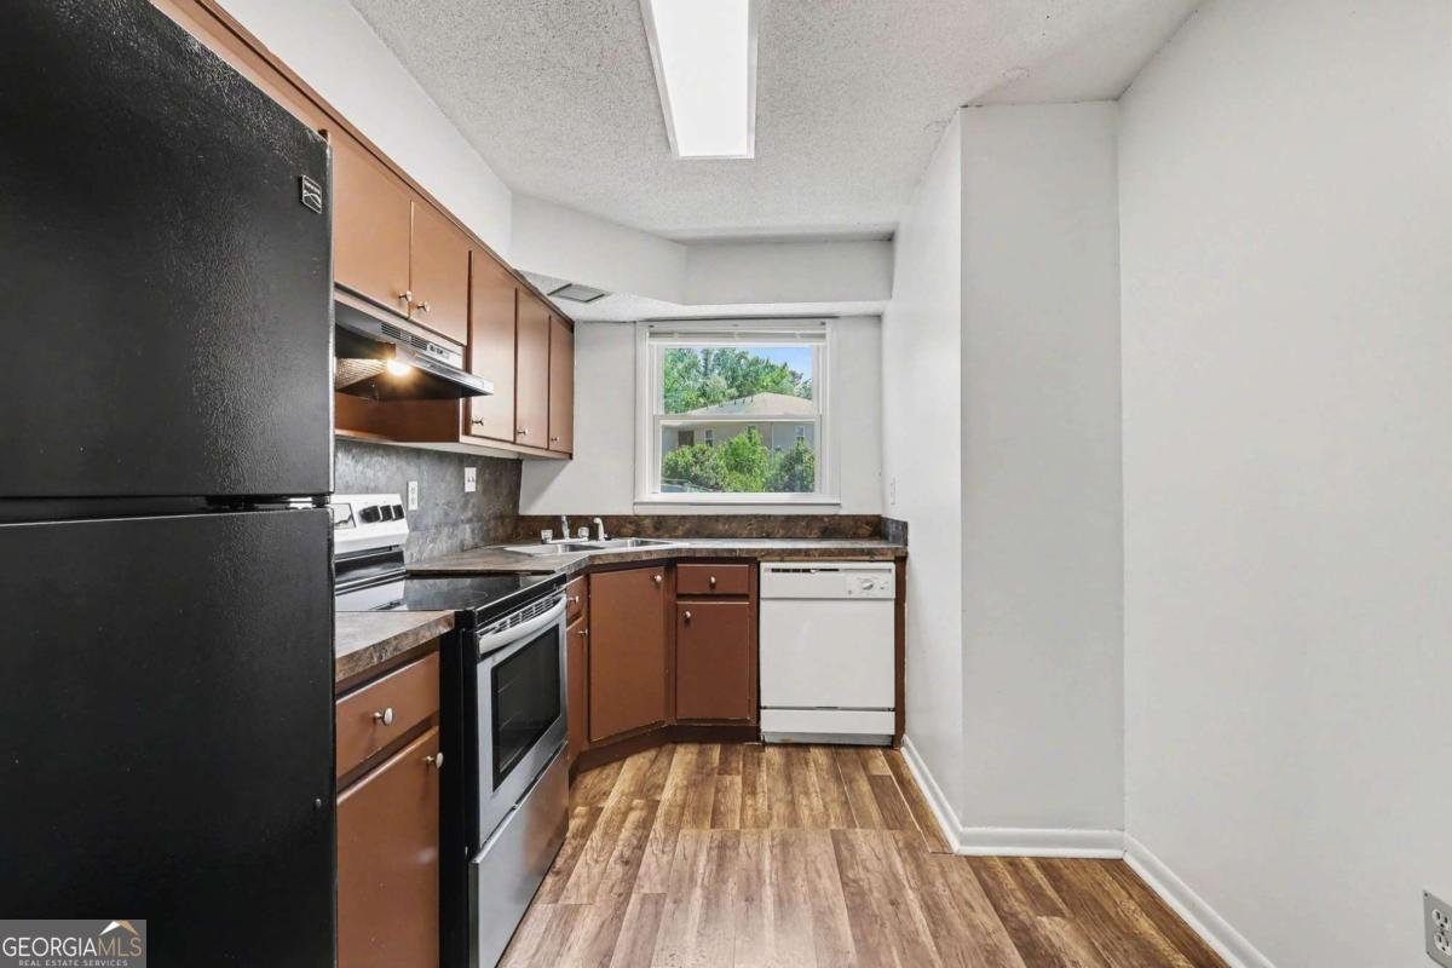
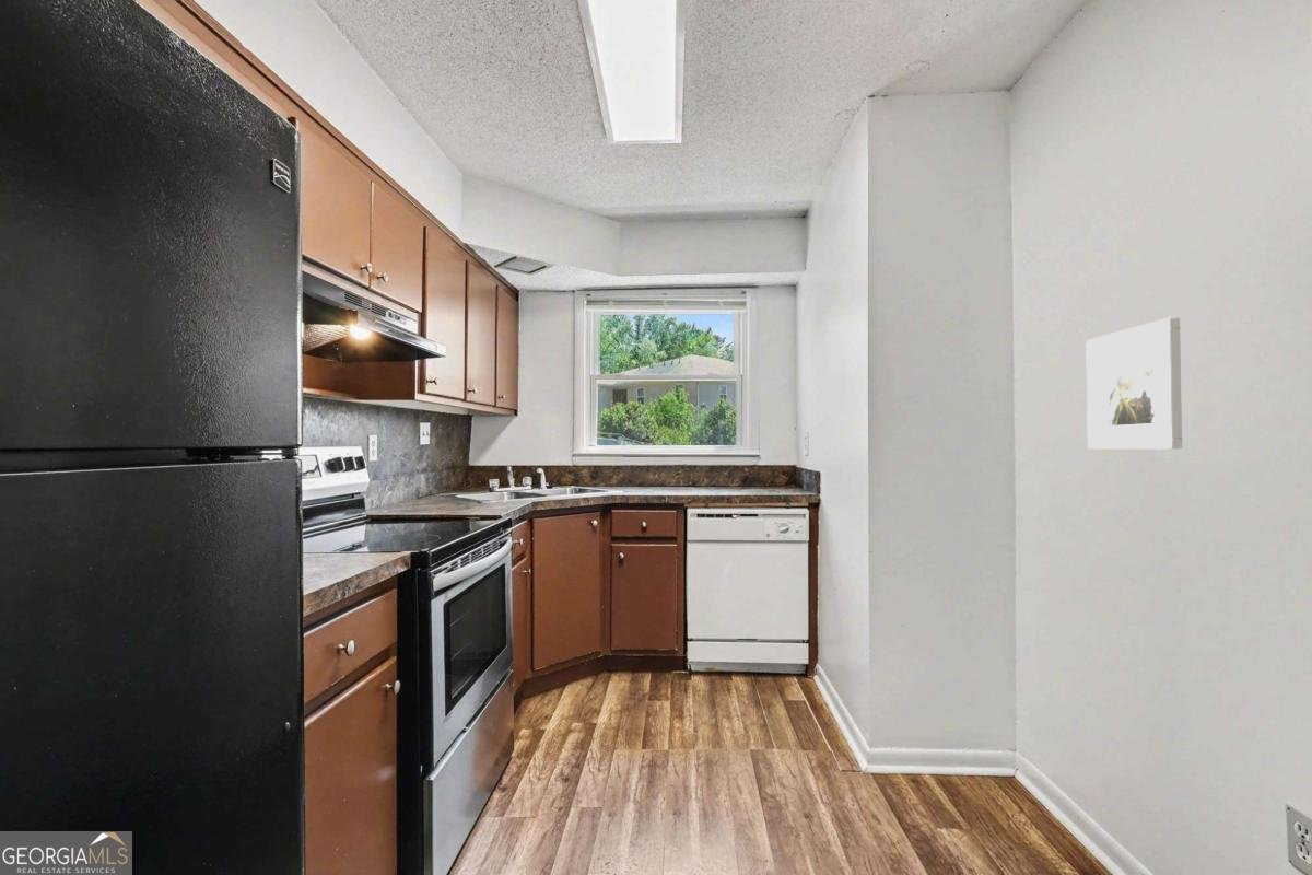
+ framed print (1128, 388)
